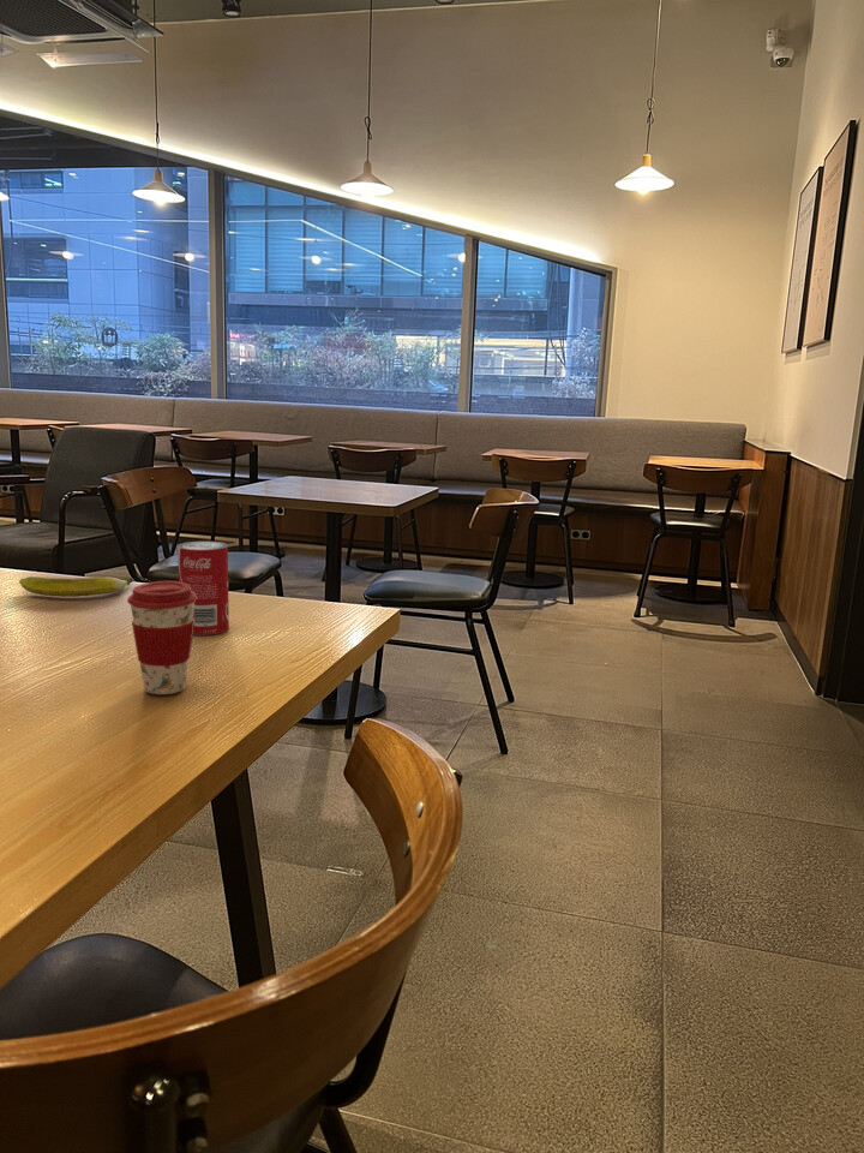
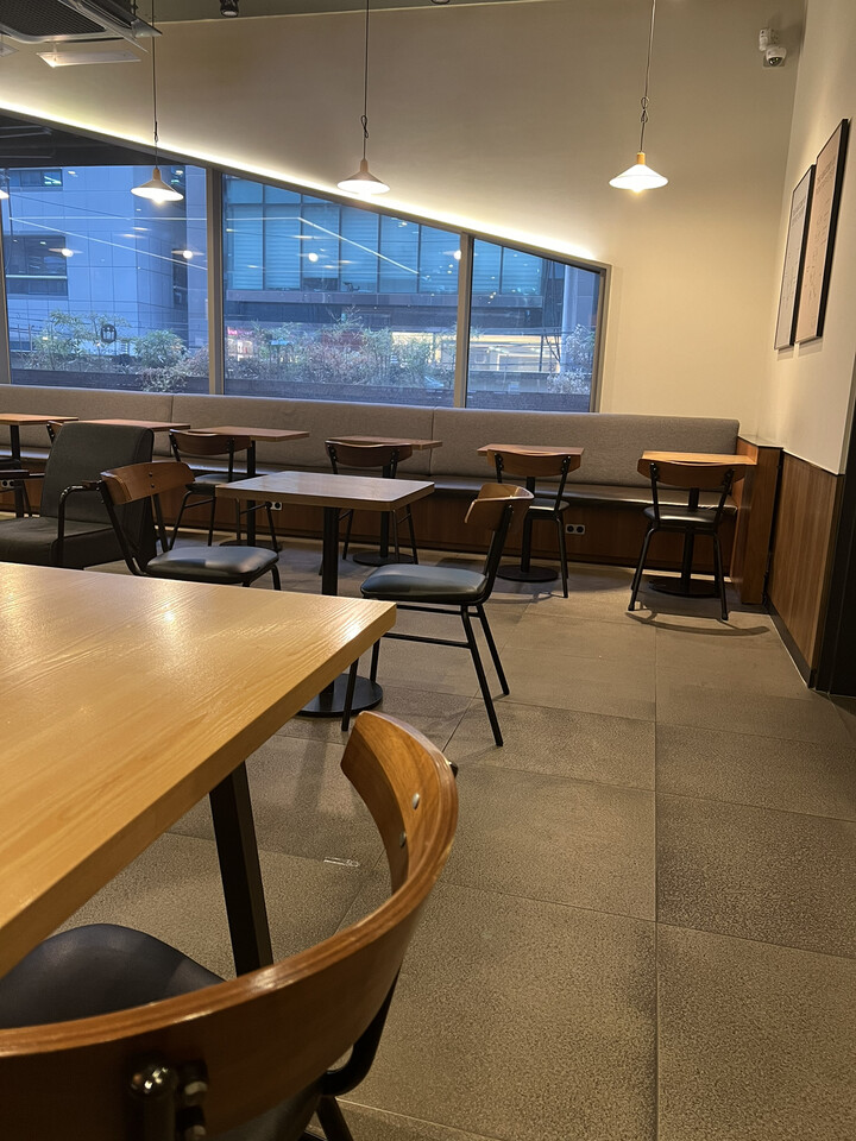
- beverage can (203, 587)
- coffee cup (163, 638)
- banana (77, 584)
